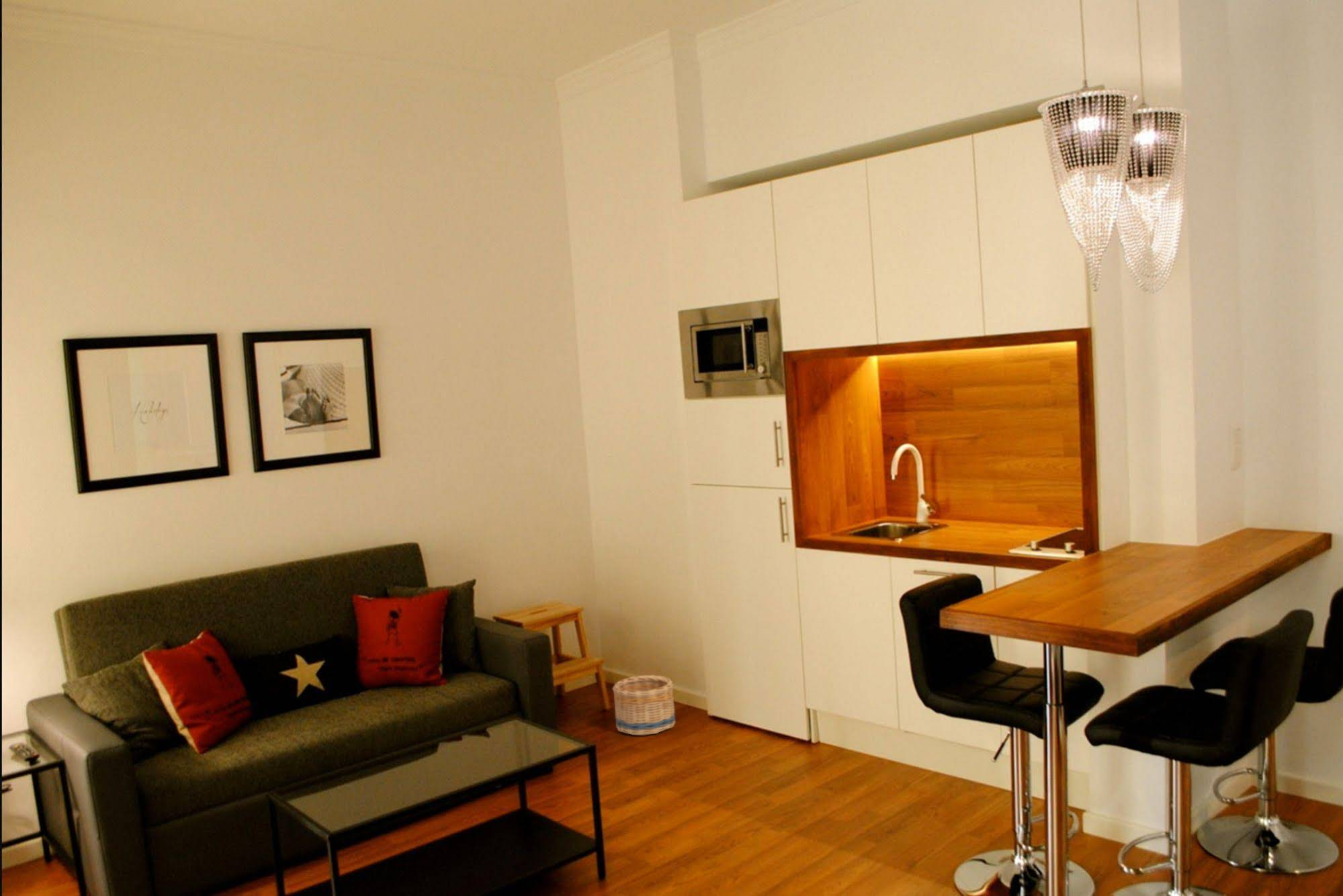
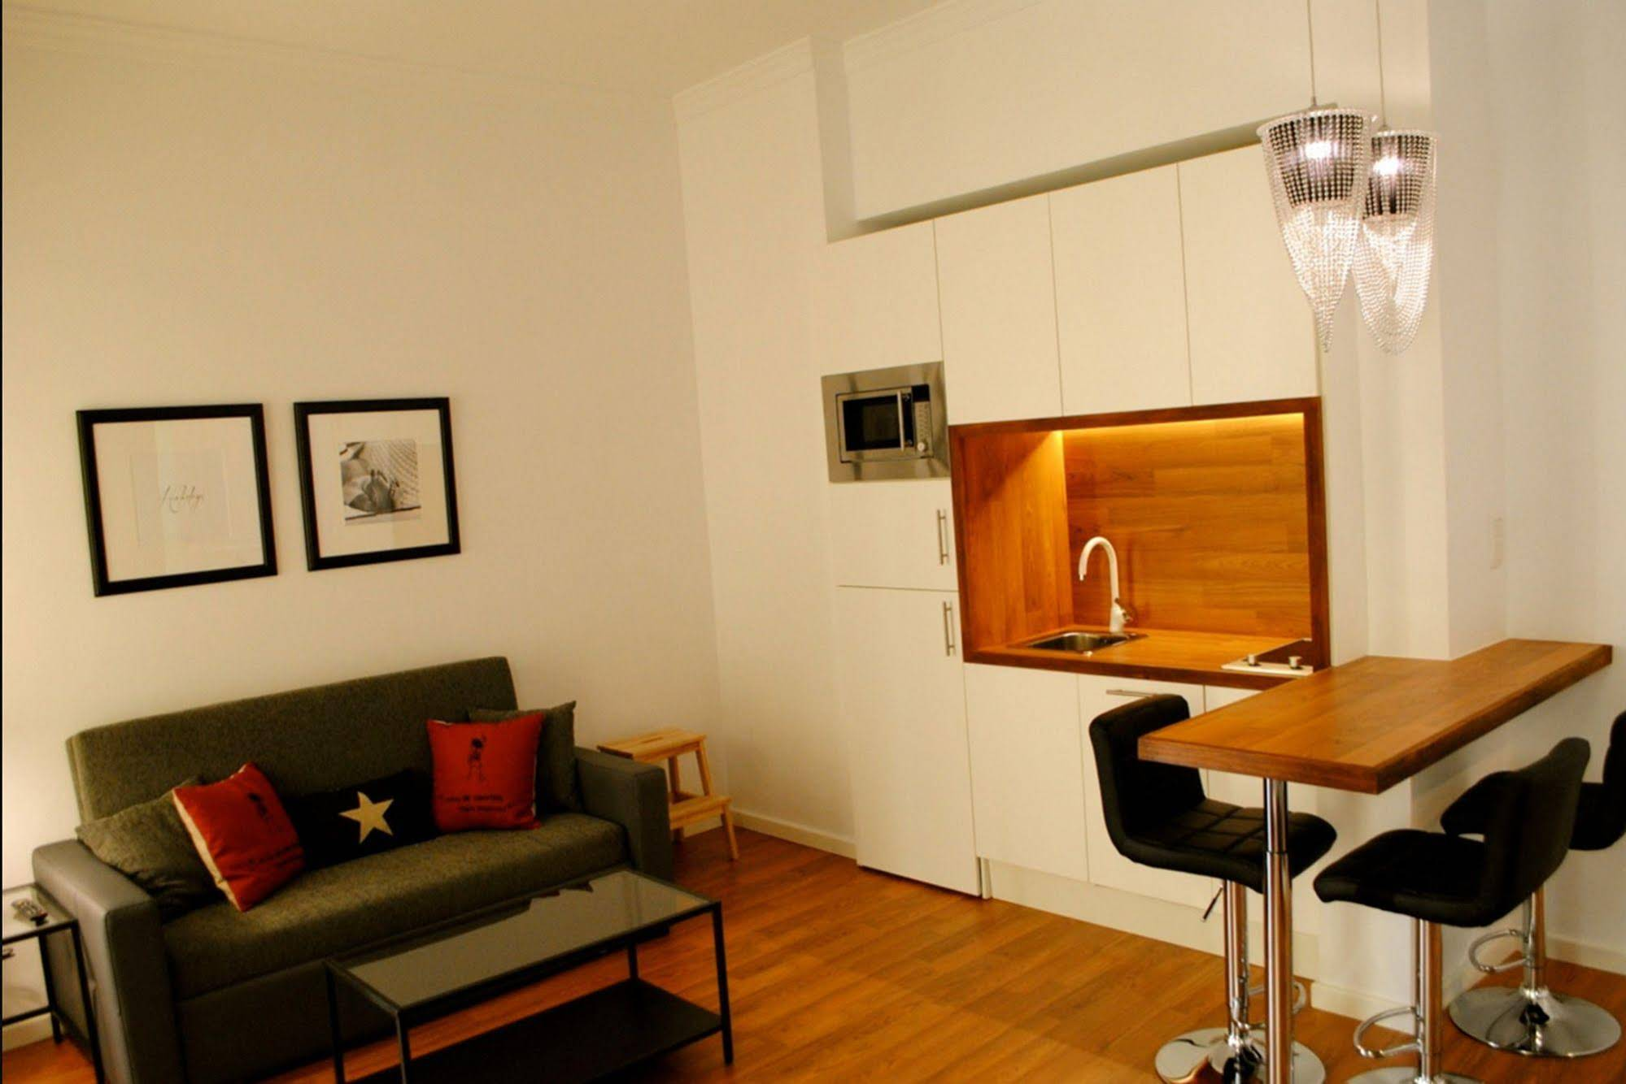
- basket (644, 704)
